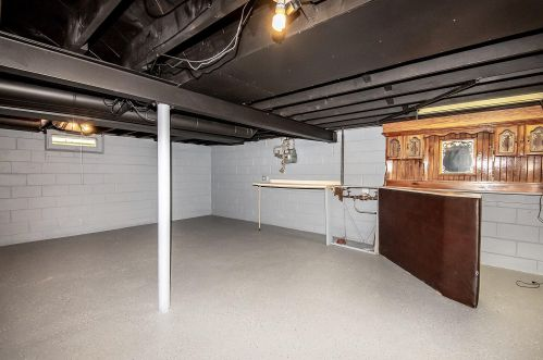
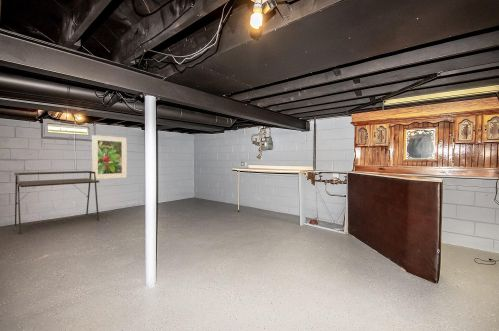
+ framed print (110, 157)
+ desk (59, 184)
